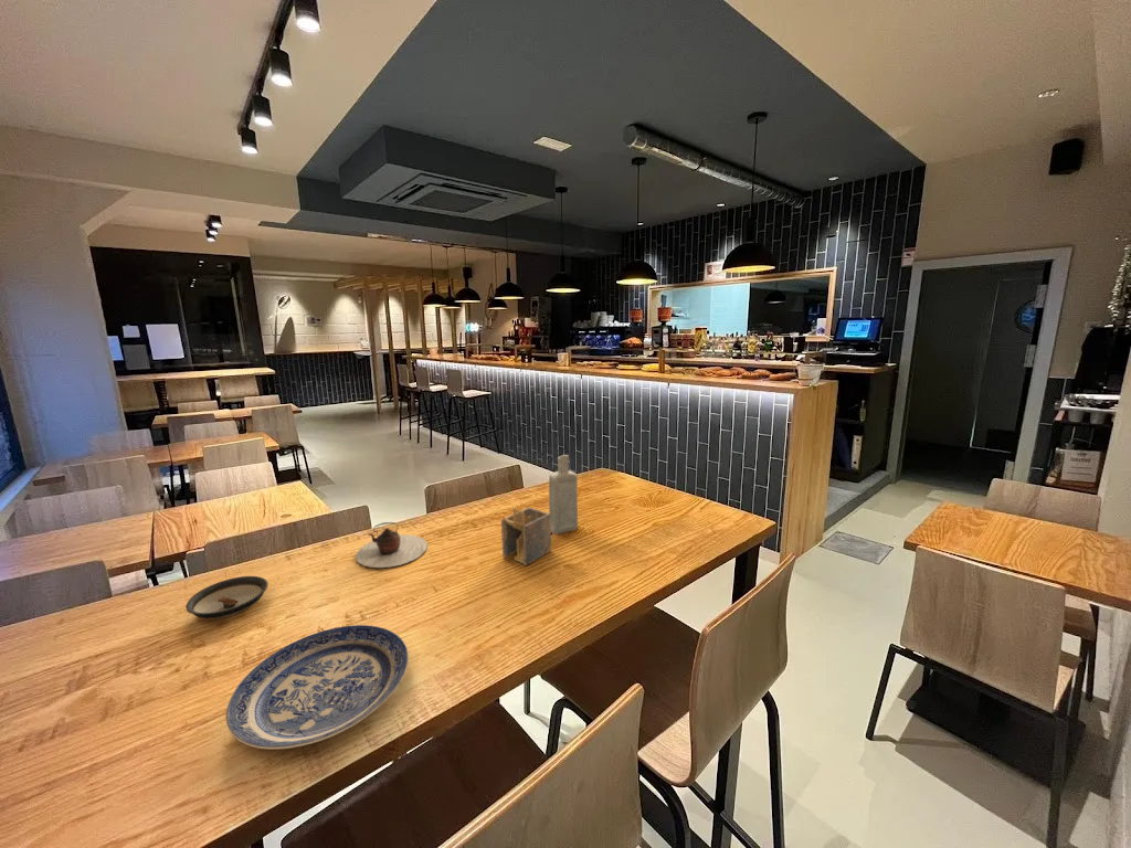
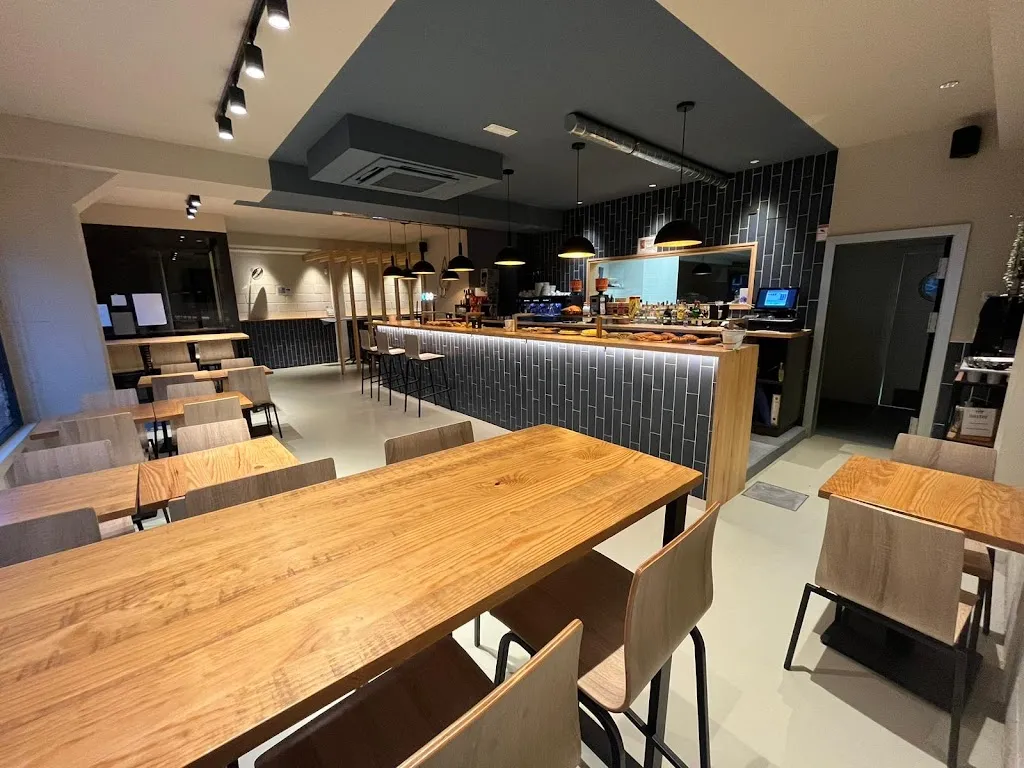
- bottle (562, 492)
- teapot (391, 536)
- saucer (230, 601)
- napkin holder (526, 528)
- plate (326, 685)
